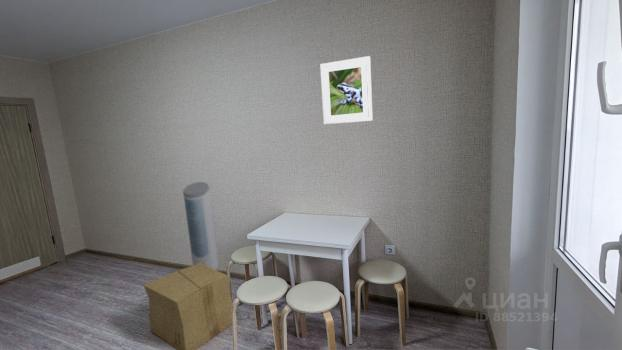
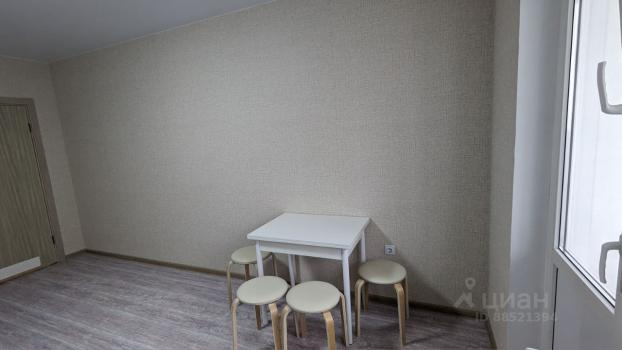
- air purifier (201, 232)
- cardboard box (193, 302)
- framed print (345, 92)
